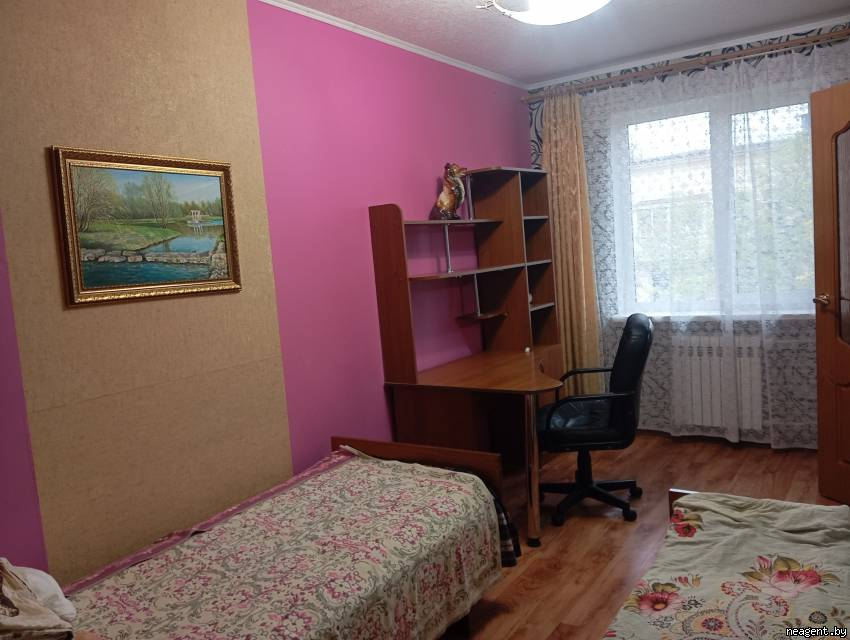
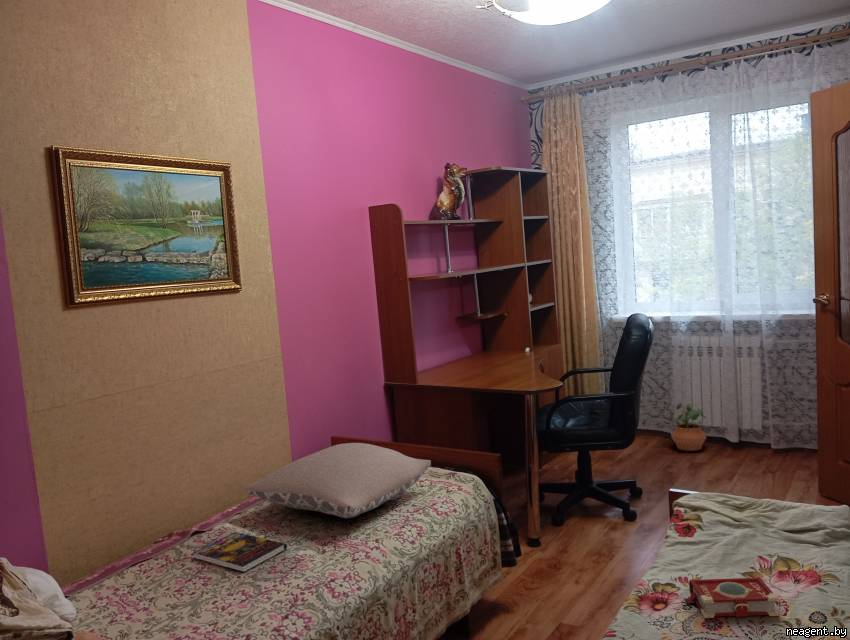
+ pillow (341, 476)
+ book (728, 595)
+ book (240, 550)
+ potted plant (688, 424)
